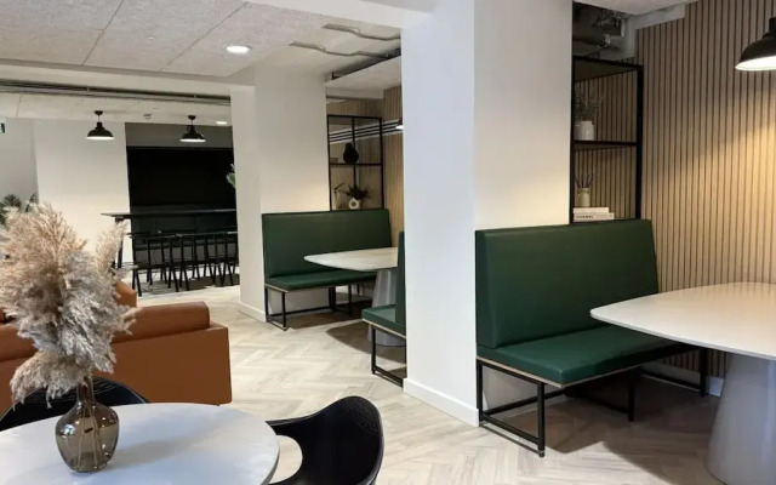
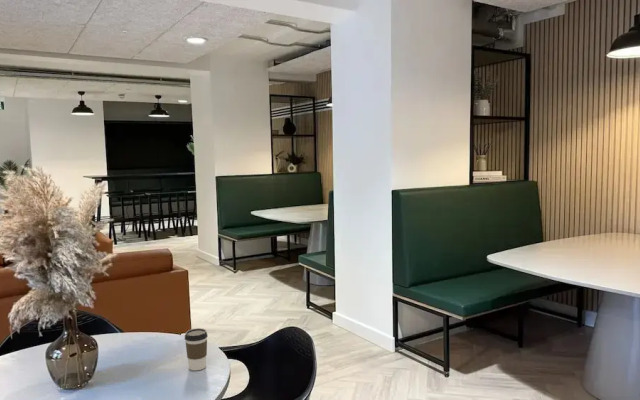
+ coffee cup (196, 349)
